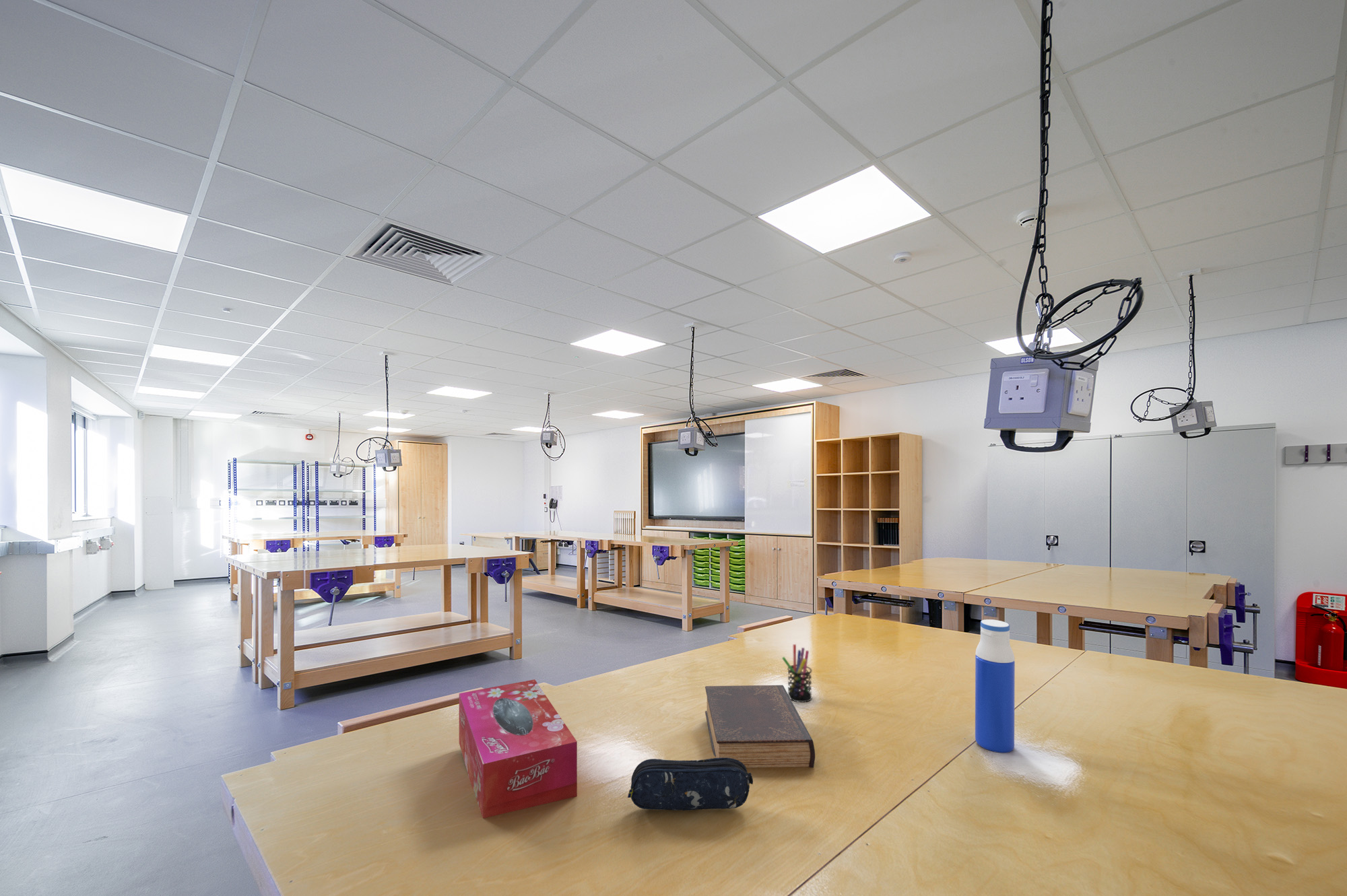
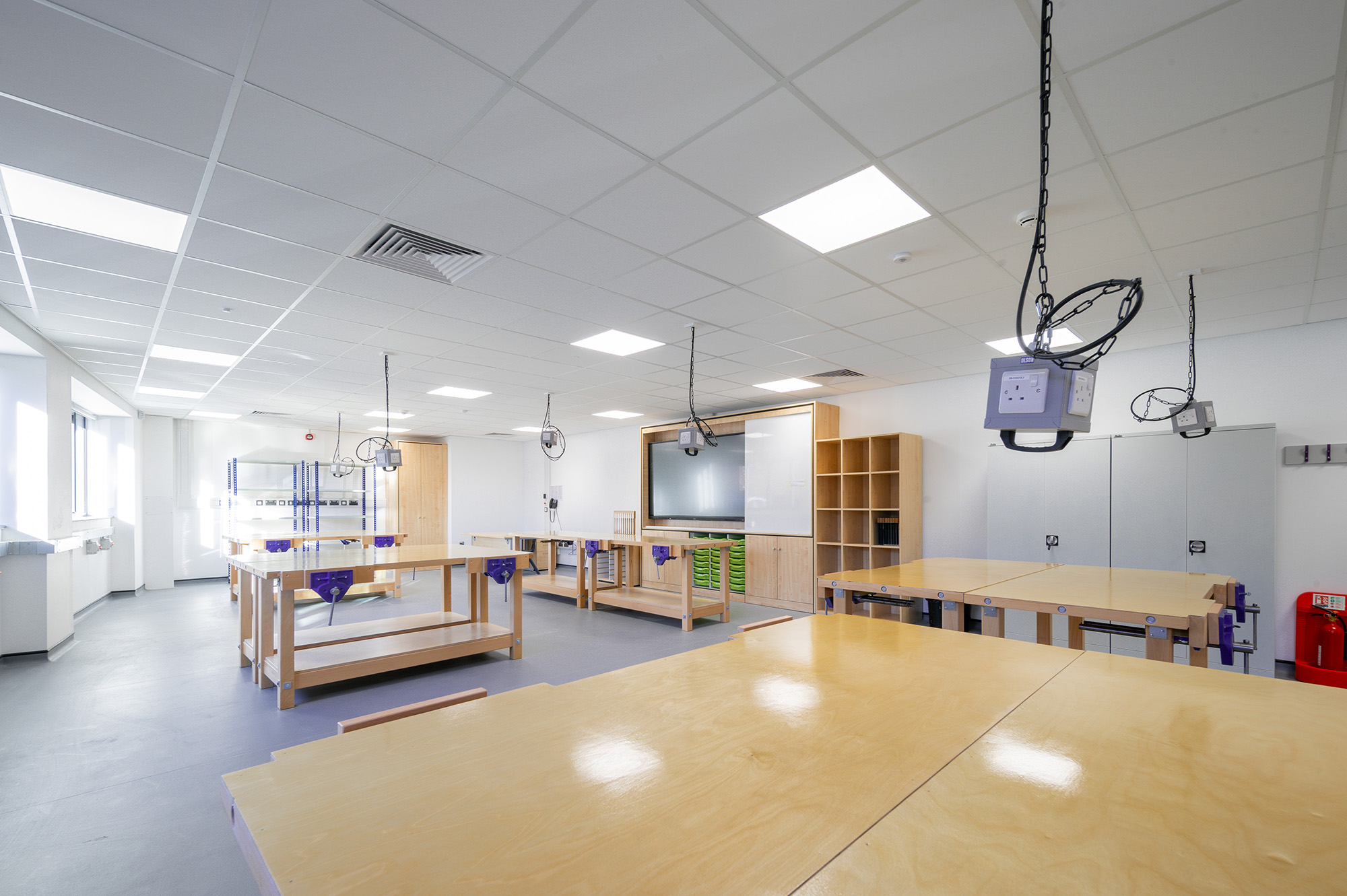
- book (754, 724)
- pen holder (796, 673)
- tissue box (513, 742)
- water bottle (994, 683)
- pencil case (690, 784)
